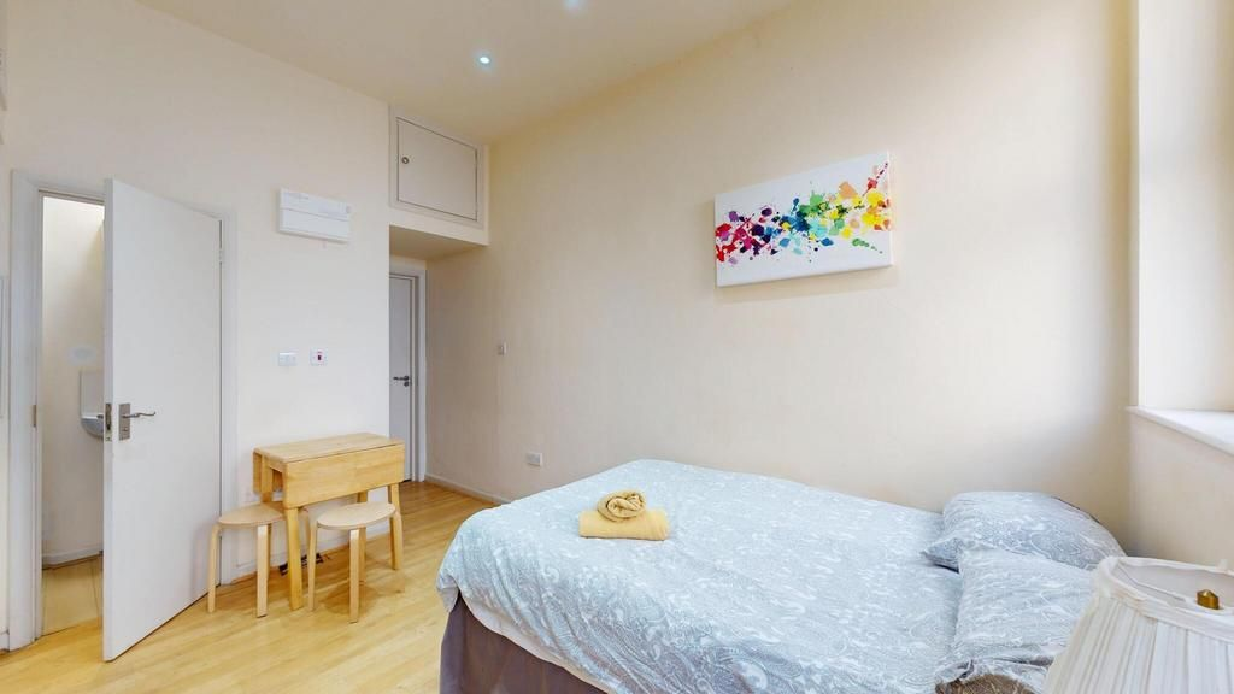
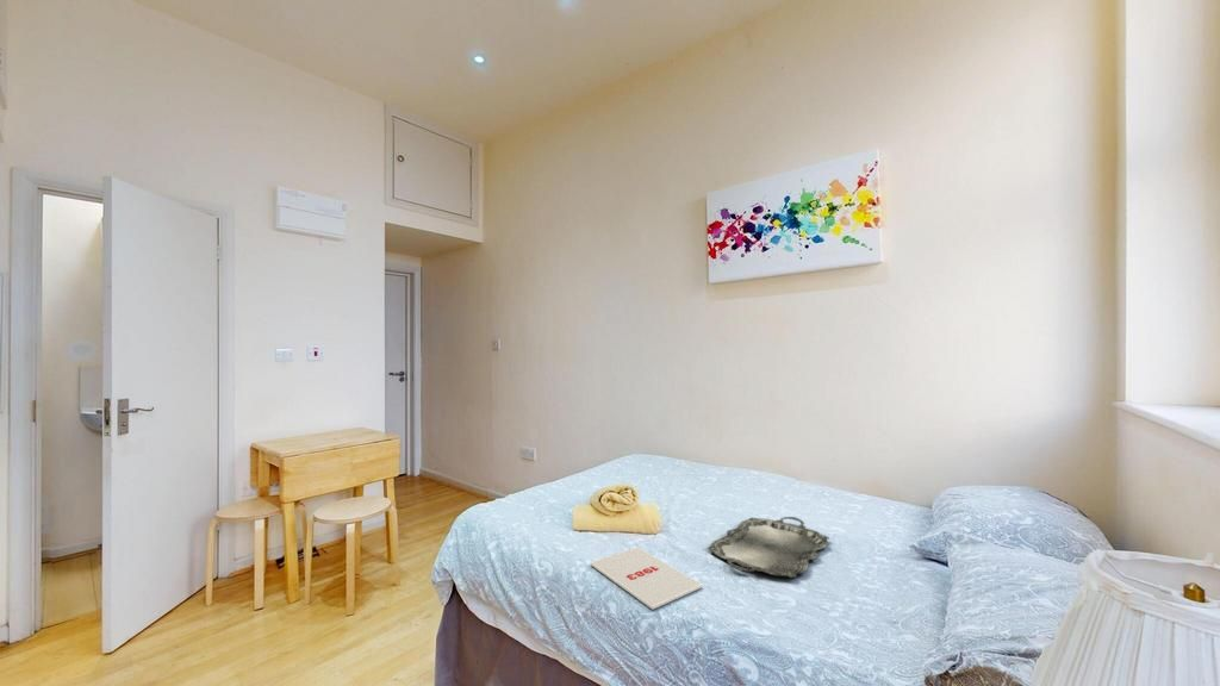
+ magazine (643, 574)
+ serving tray (770, 543)
